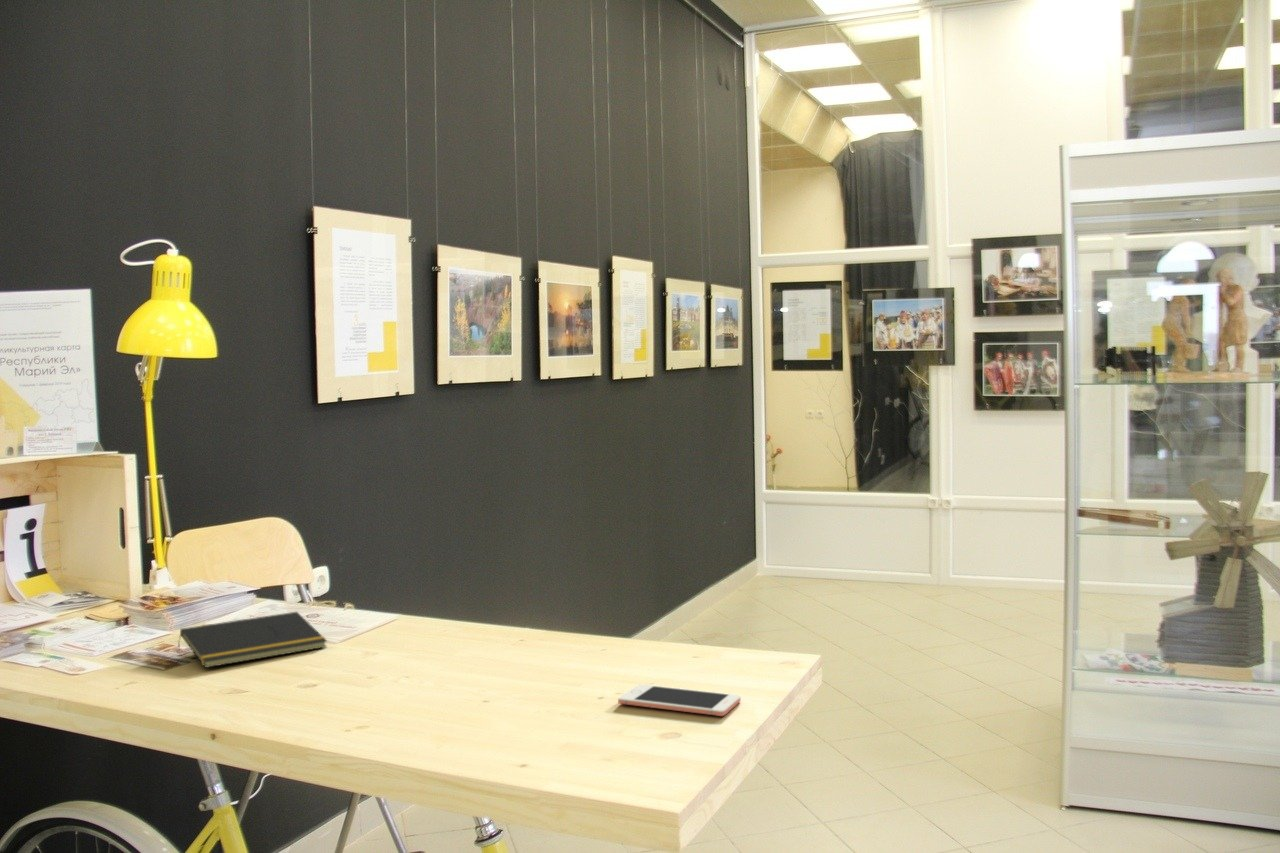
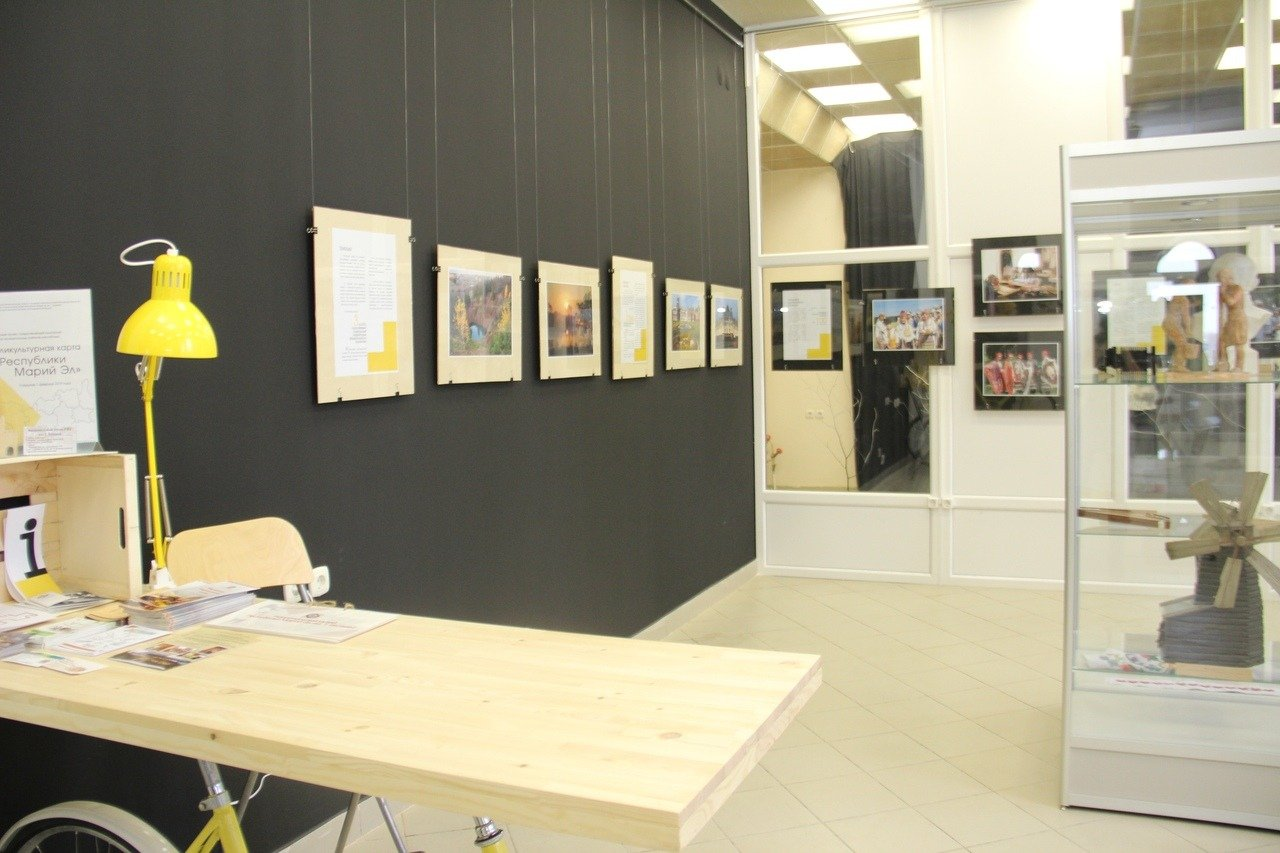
- notepad (254, 637)
- cell phone (679, 699)
